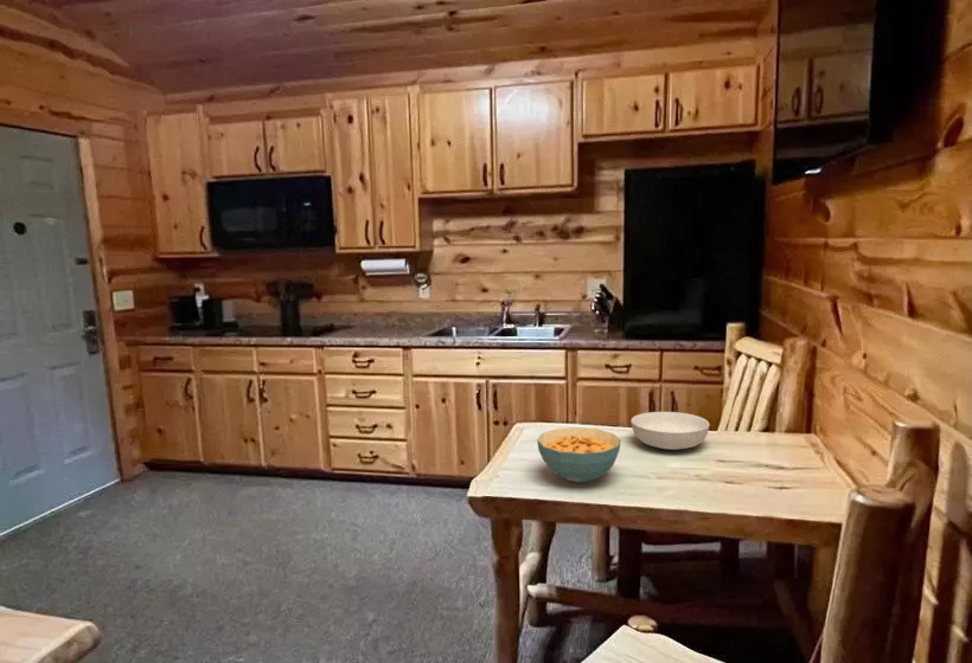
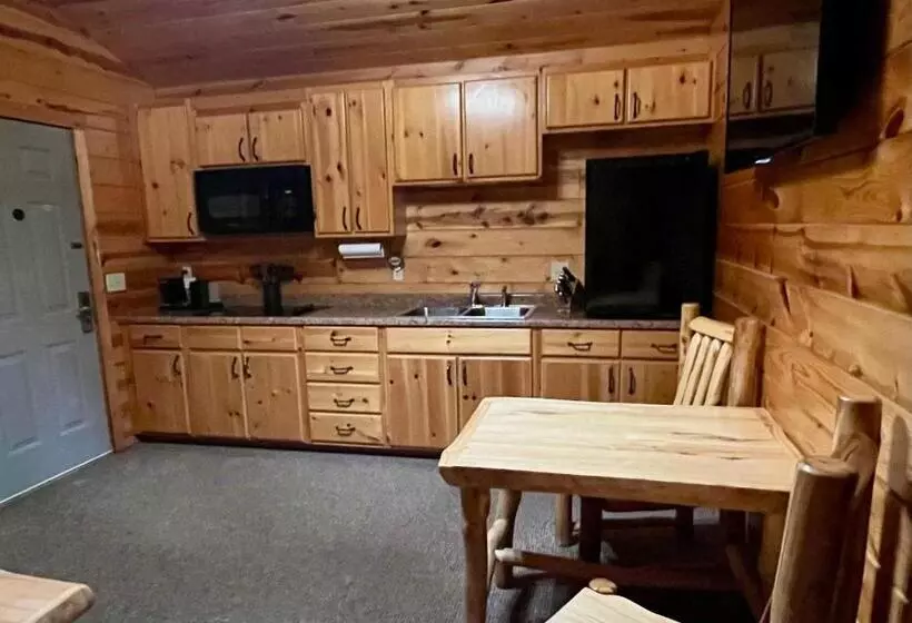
- serving bowl (669, 432)
- cereal bowl (578, 458)
